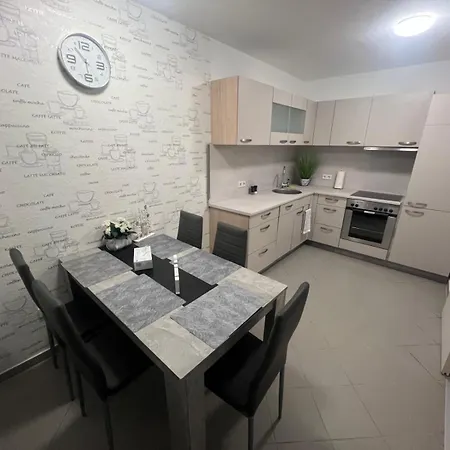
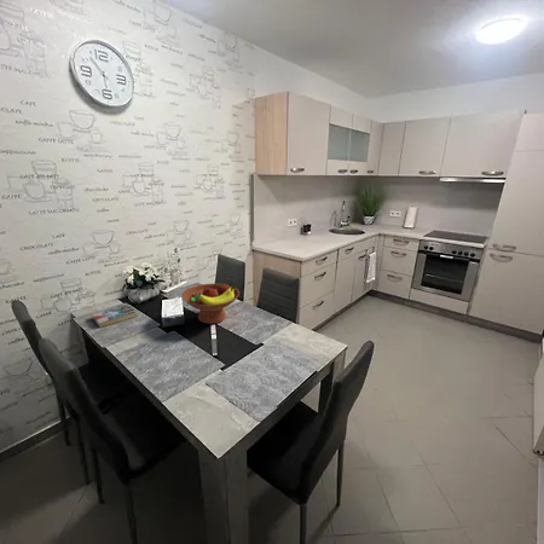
+ fruit bowl (210, 300)
+ book (115, 314)
